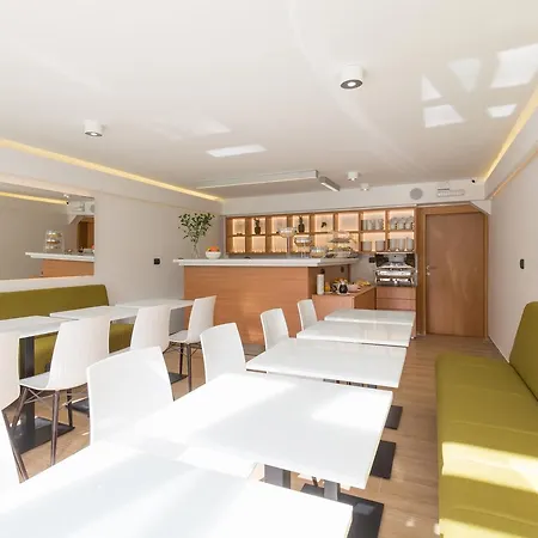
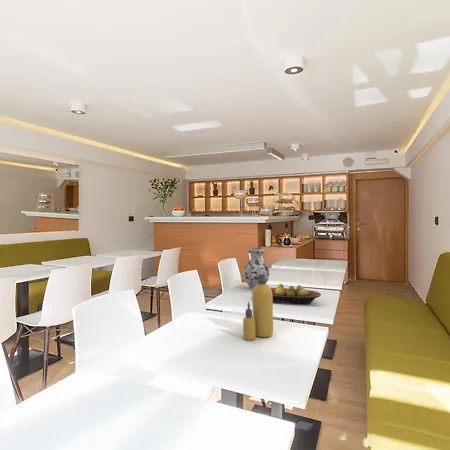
+ fruit bowl (289, 292)
+ vase (256, 268)
+ bottle (258, 305)
